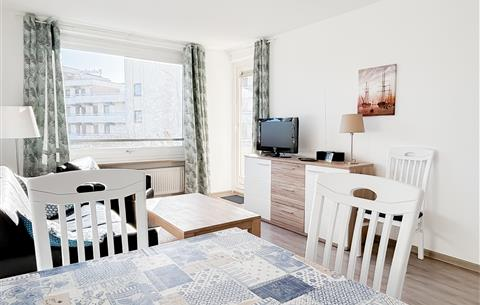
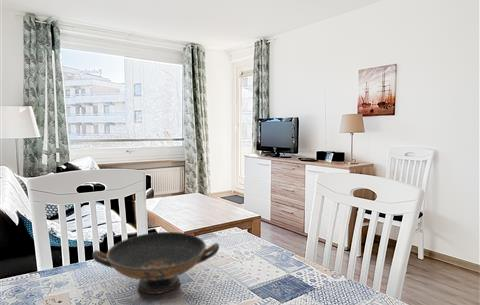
+ decorative bowl (158, 265)
